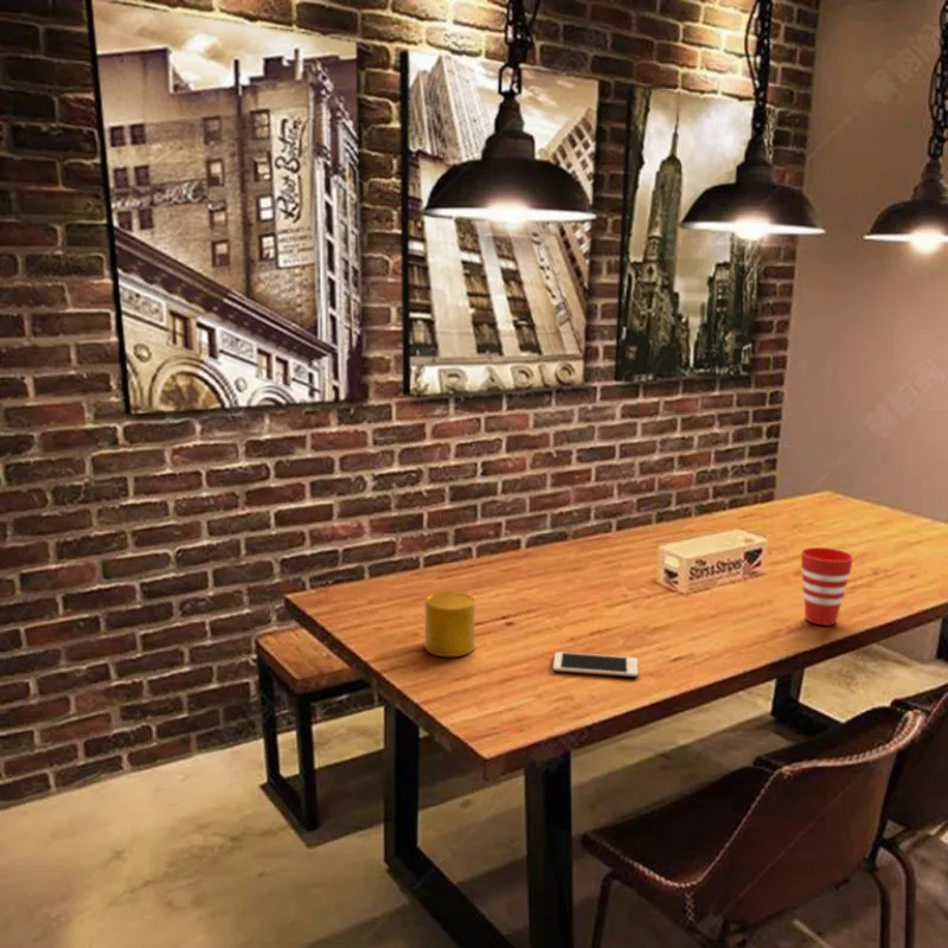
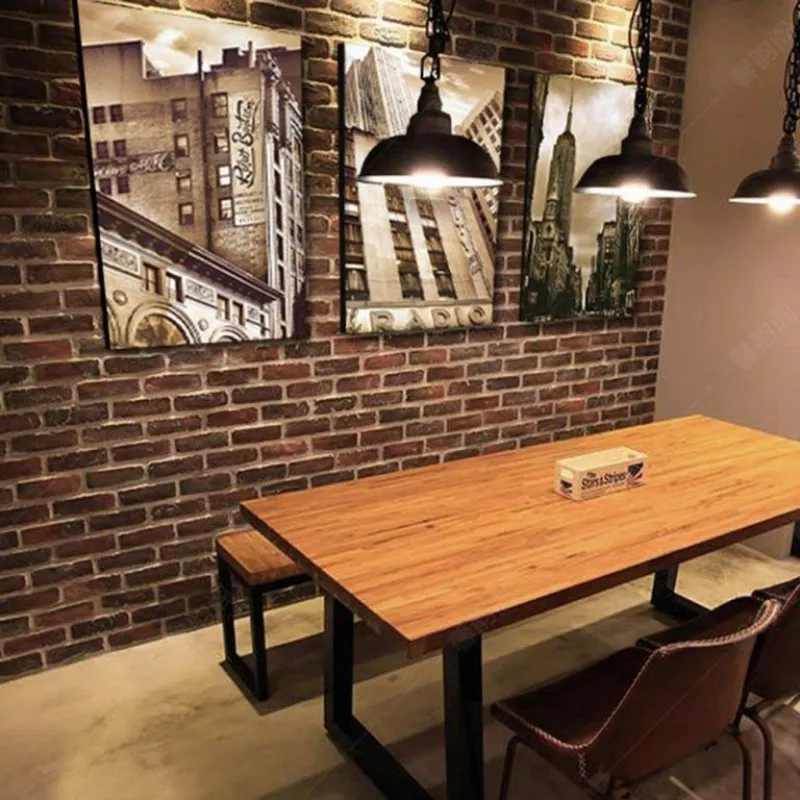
- cup (824, 587)
- cell phone (595, 664)
- cup (449, 623)
